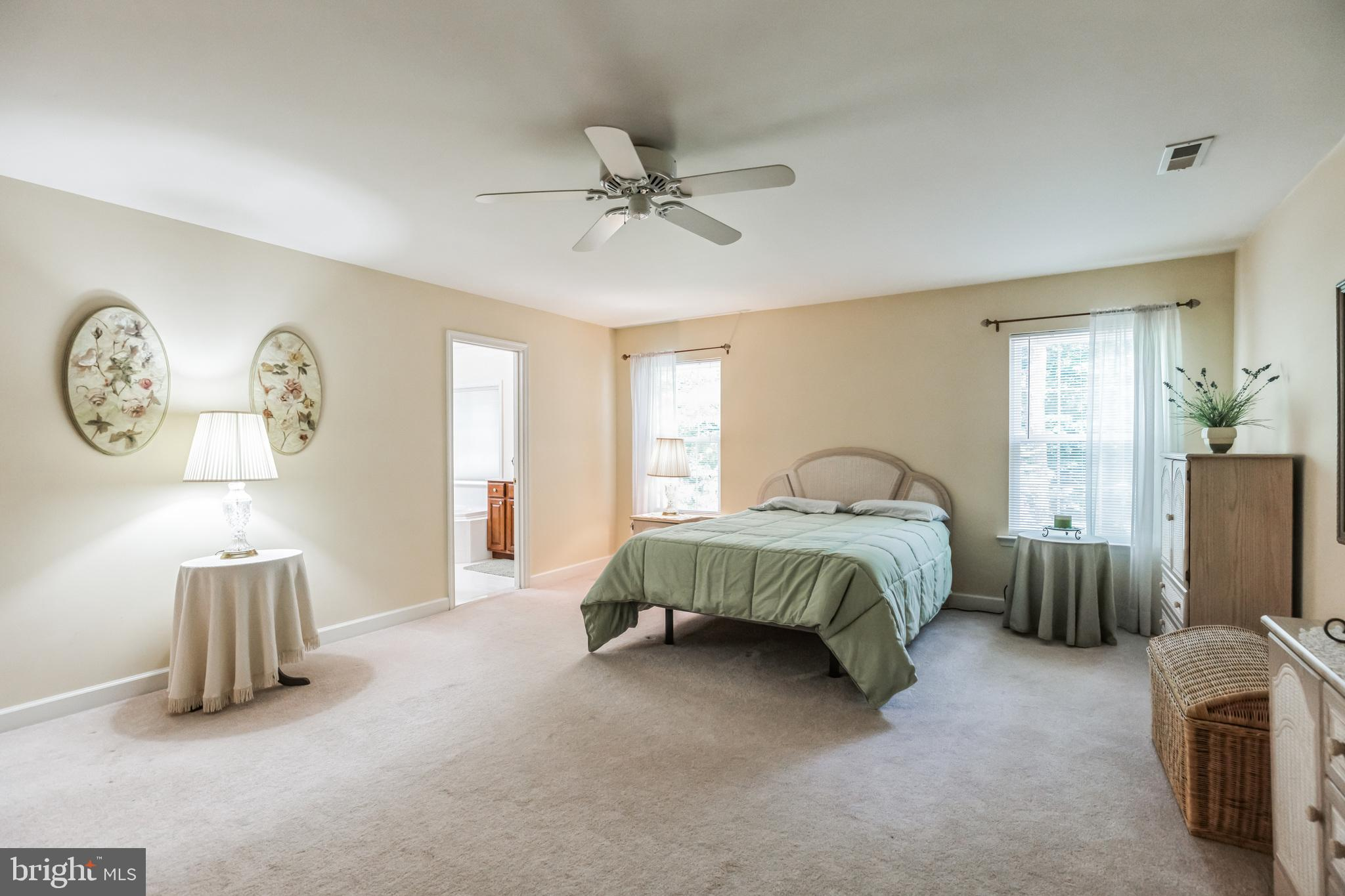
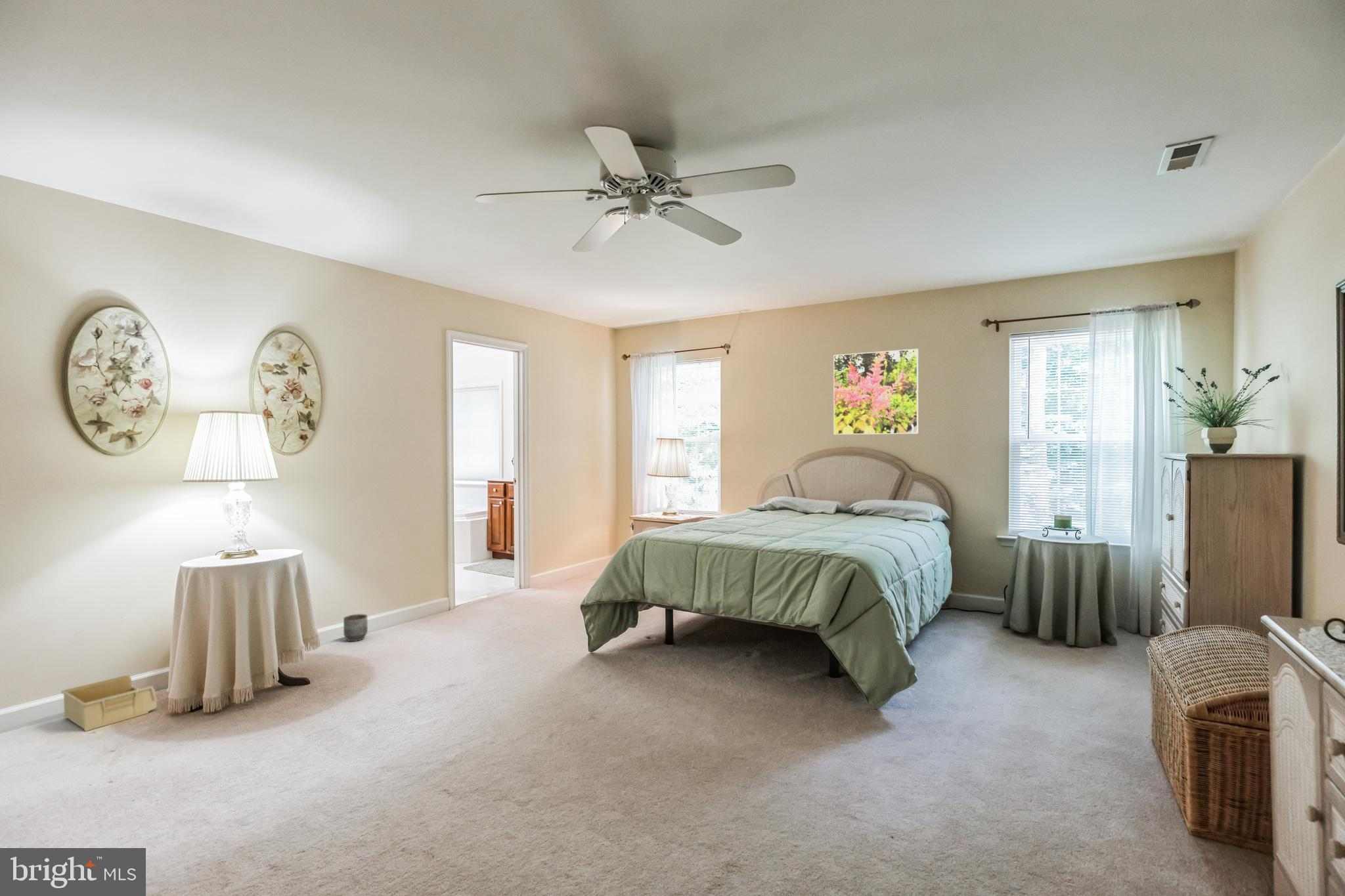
+ storage bin (110, 700)
+ planter (355, 628)
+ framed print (874, 393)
